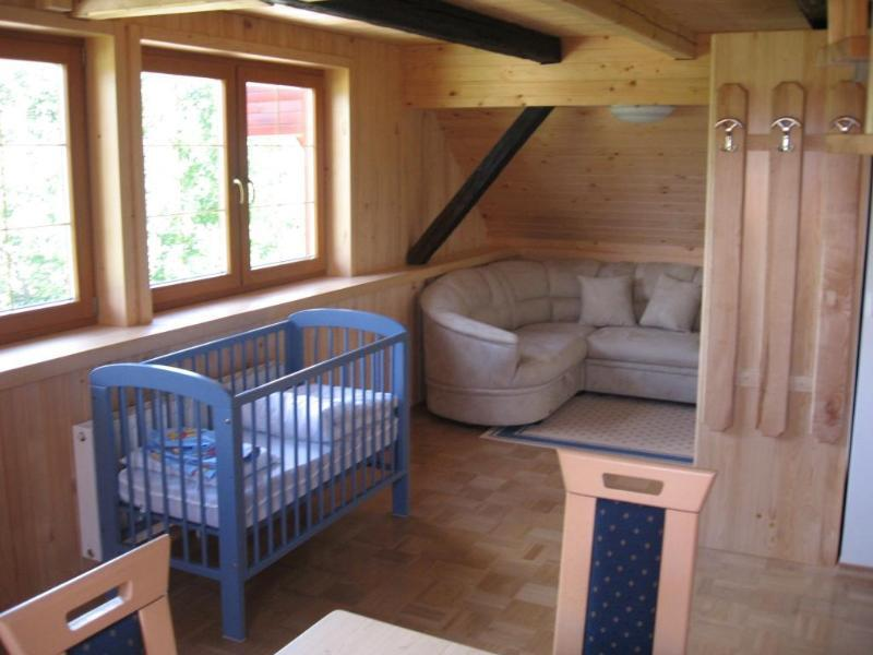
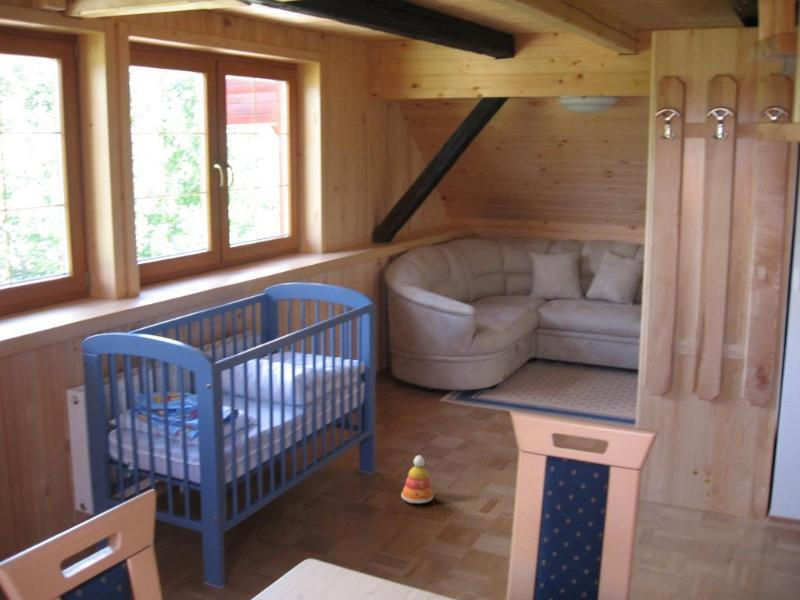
+ stacking toy (417, 477)
